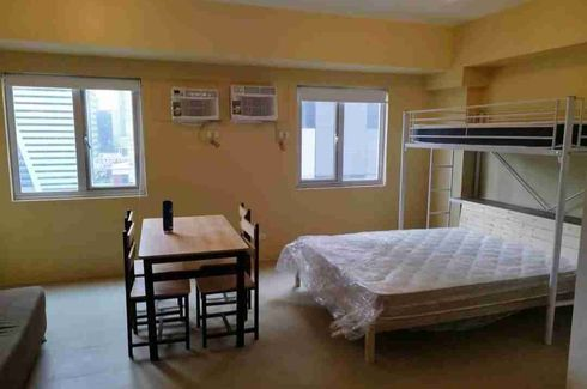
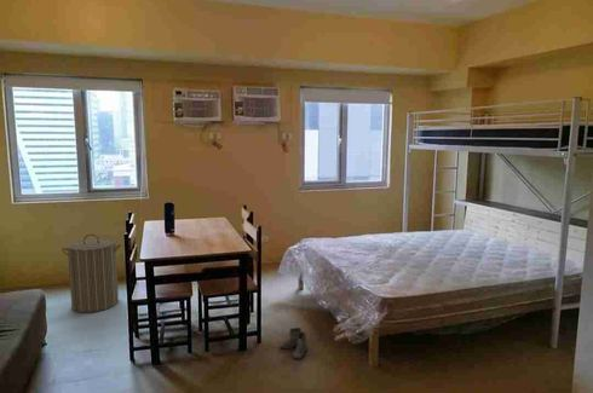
+ laundry hamper (93, 268)
+ boots (294, 341)
